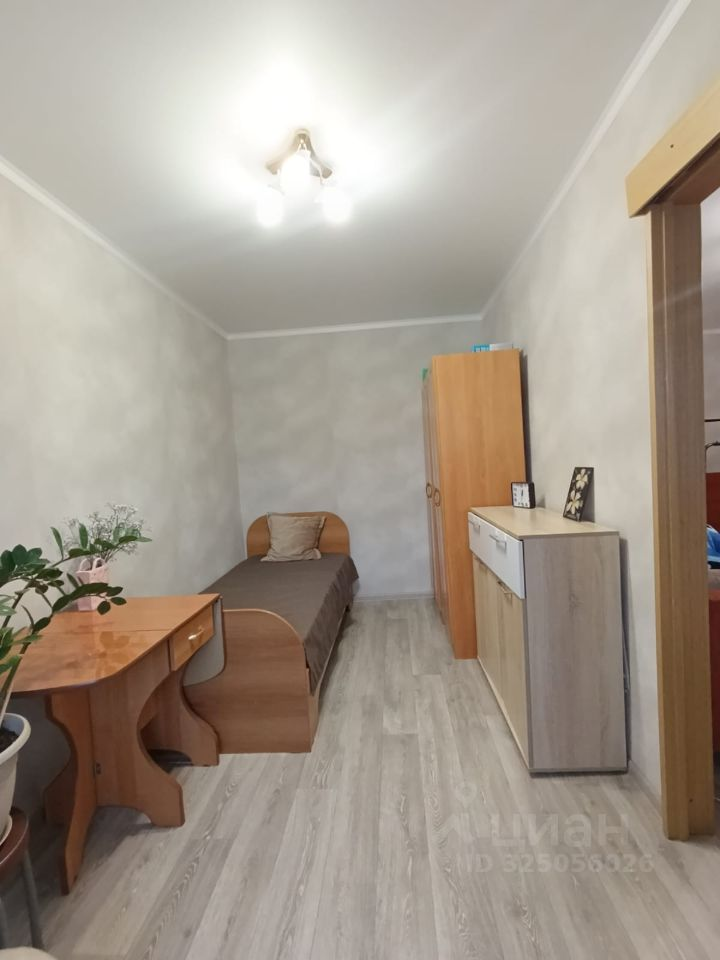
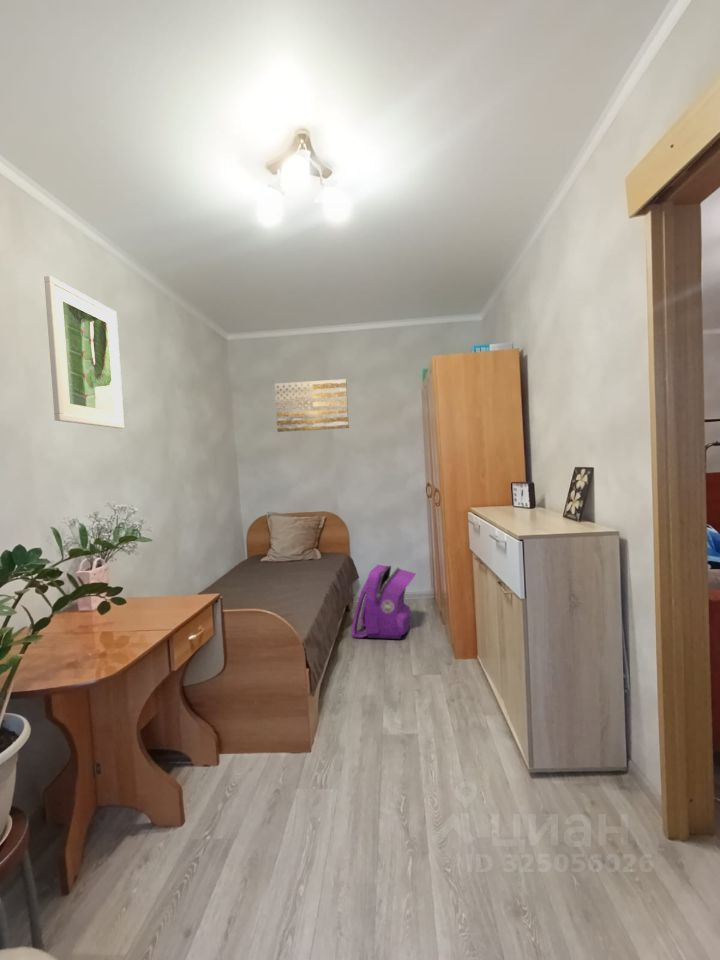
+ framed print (88, 360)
+ wall art (311, 405)
+ backpack (384, 600)
